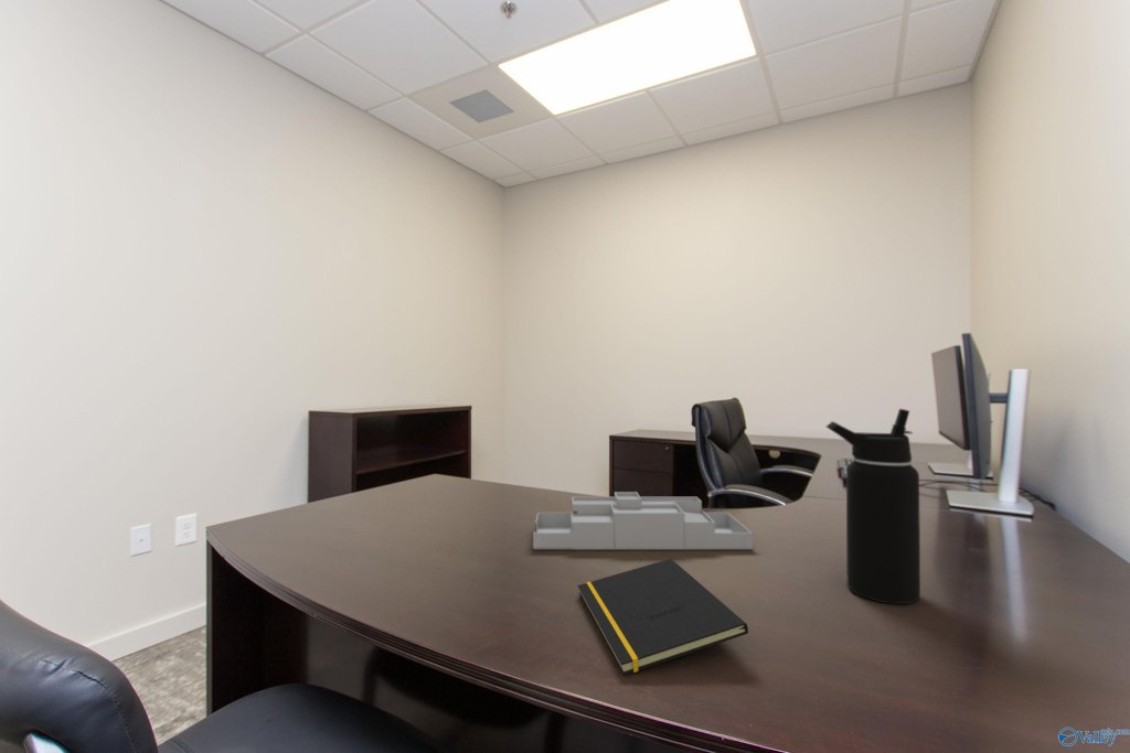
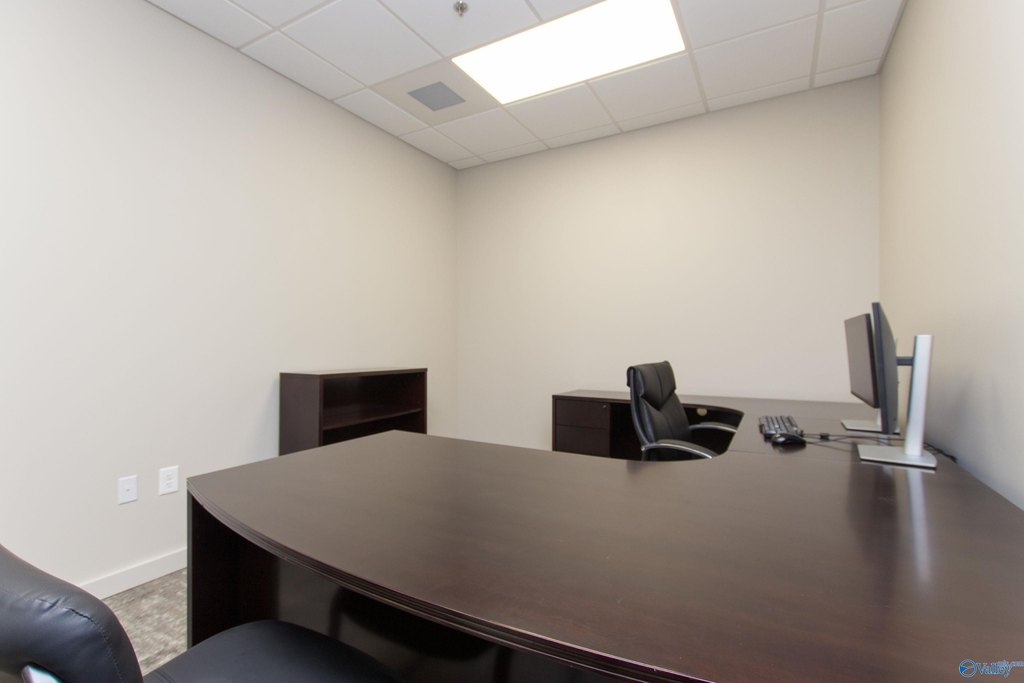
- desk organizer (637, 517)
- notepad (651, 606)
- water bottle (872, 499)
